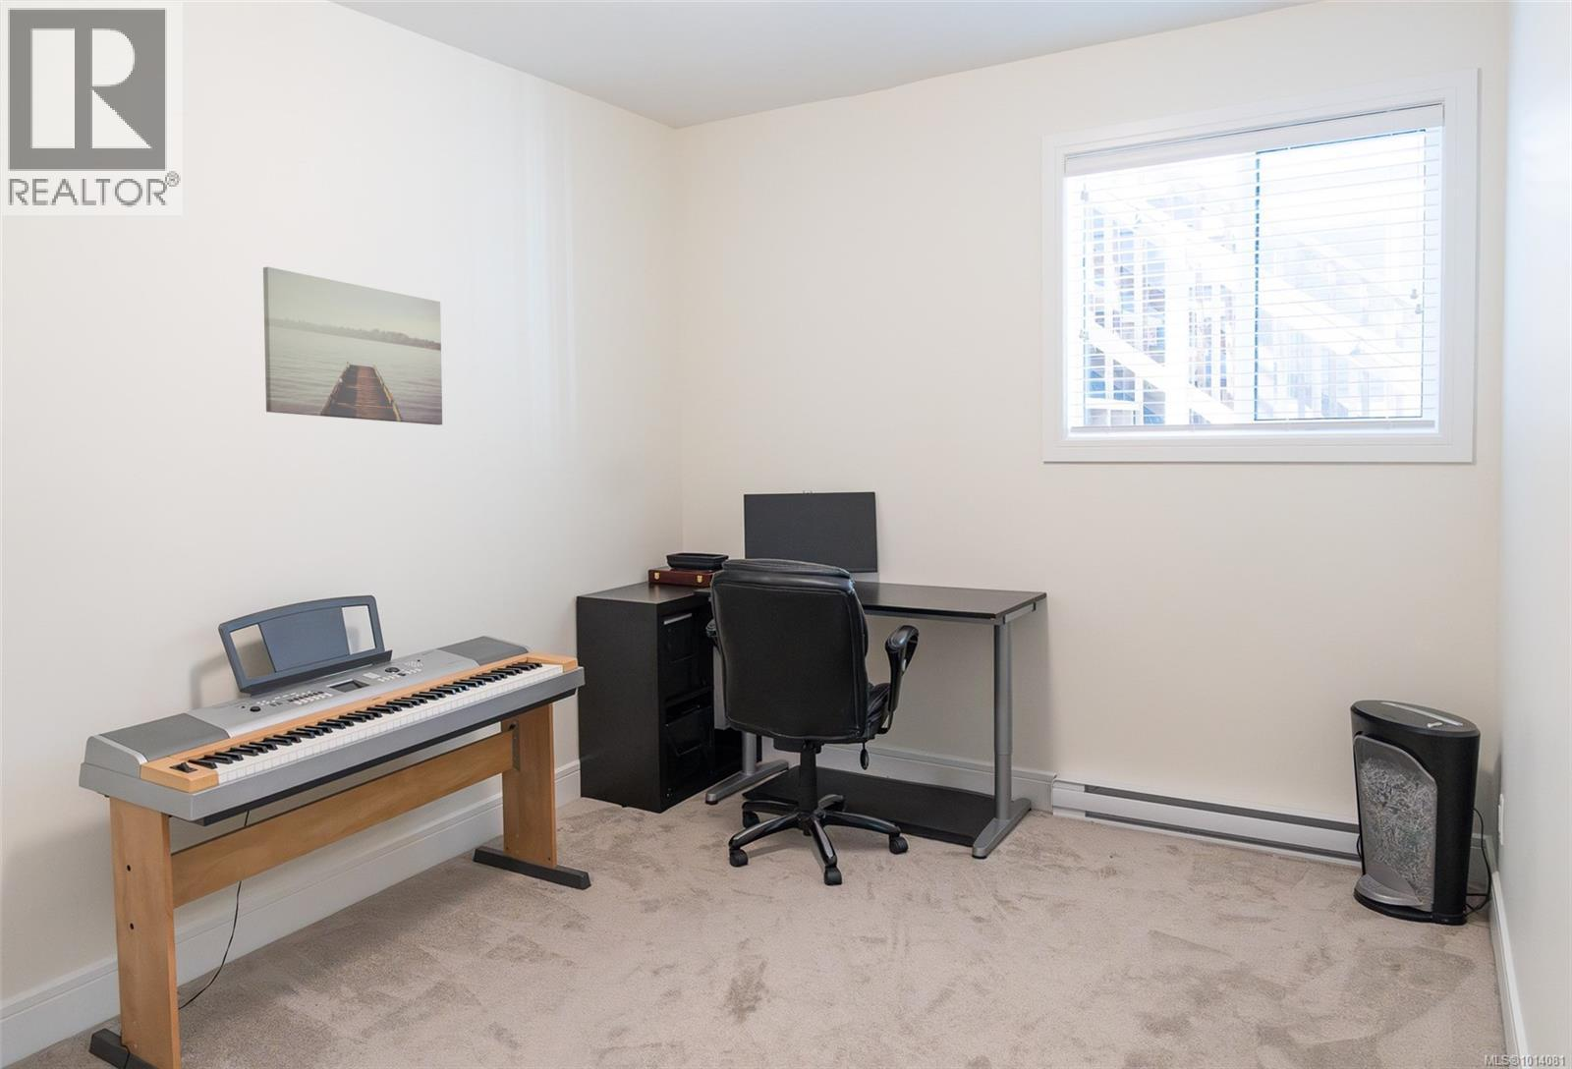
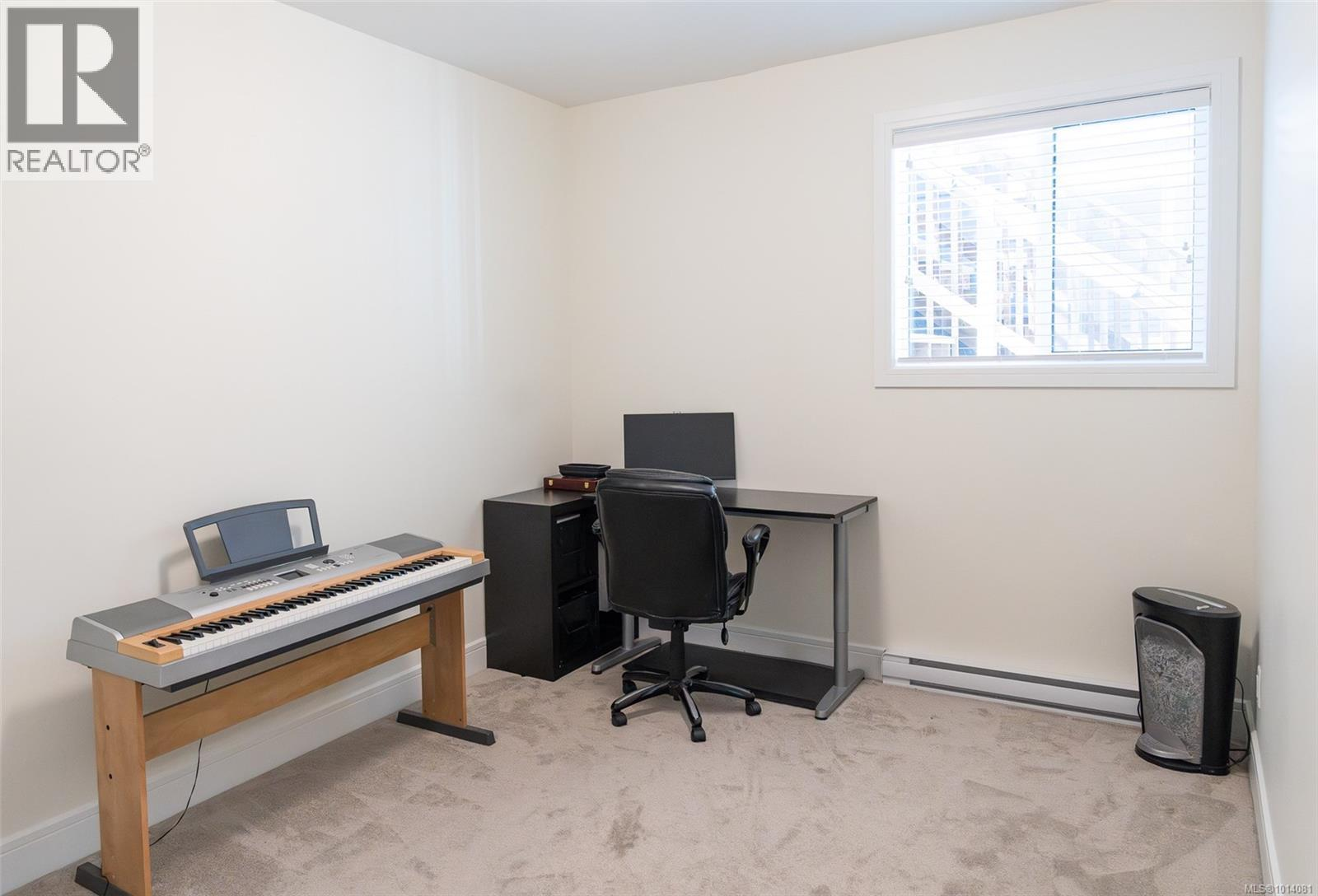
- wall art (359, 352)
